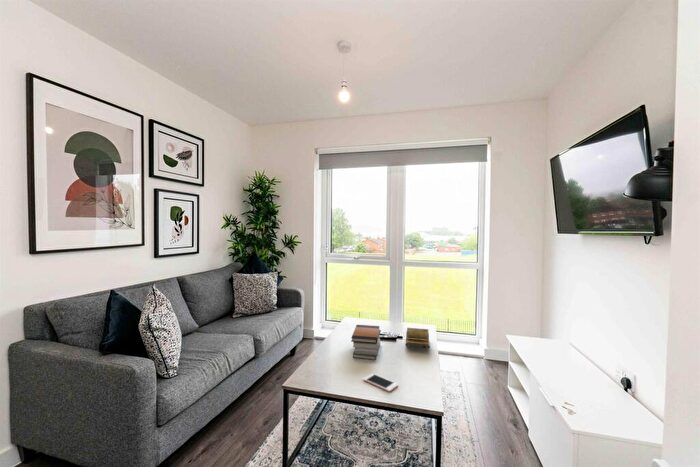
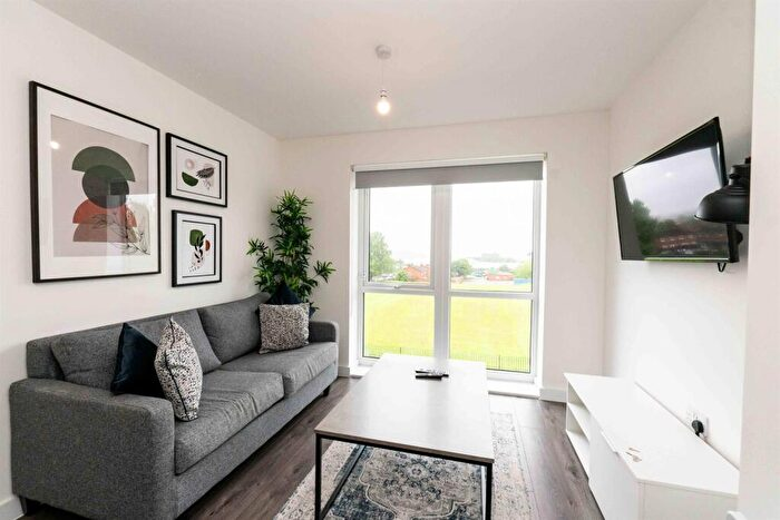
- book (417, 338)
- book stack (366, 341)
- cell phone (380, 382)
